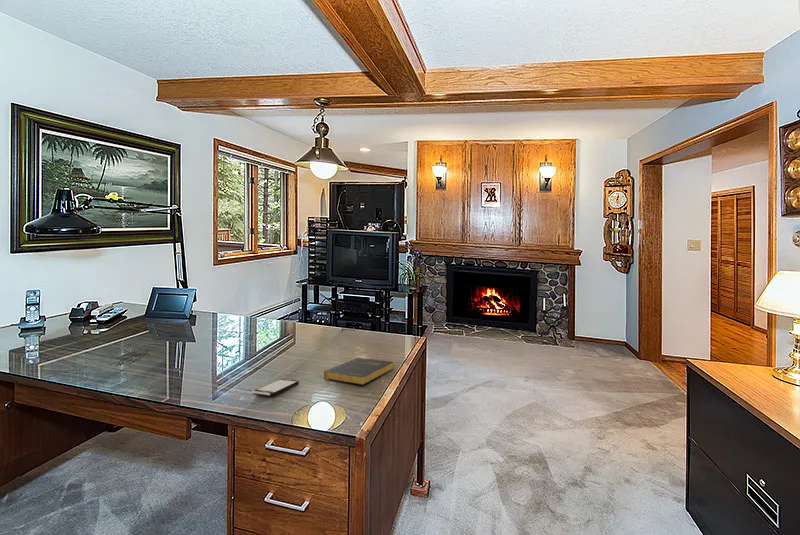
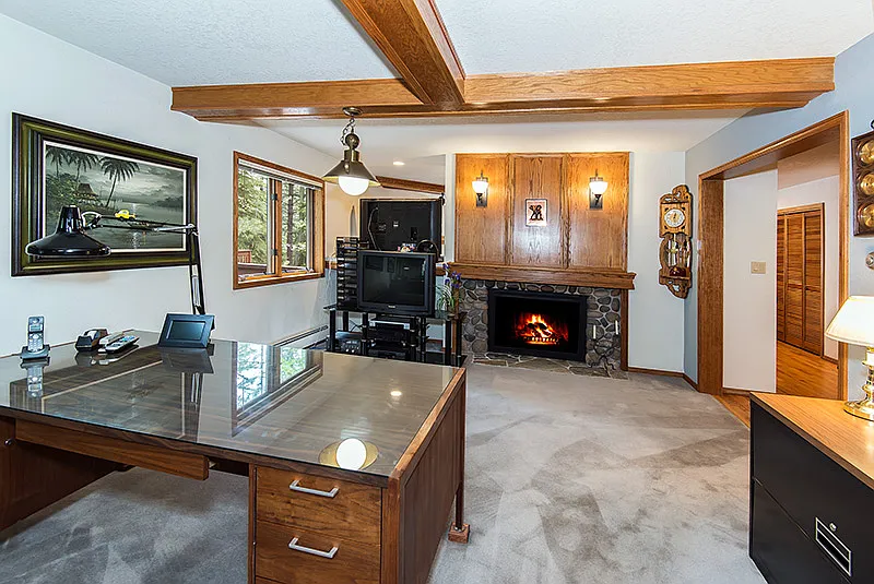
- smartphone (276, 387)
- book (359, 370)
